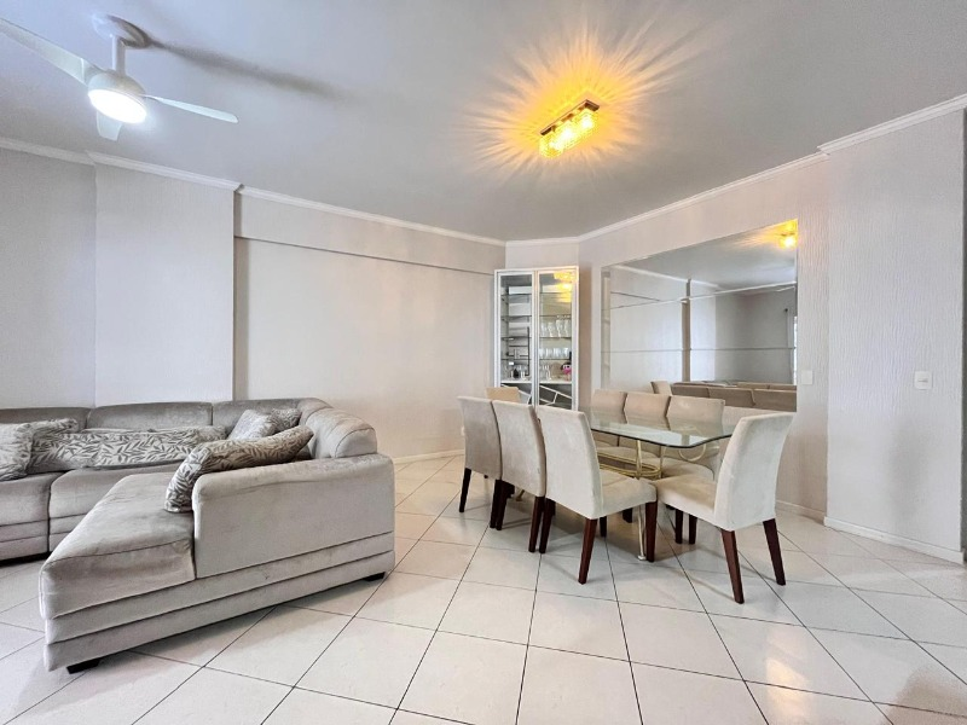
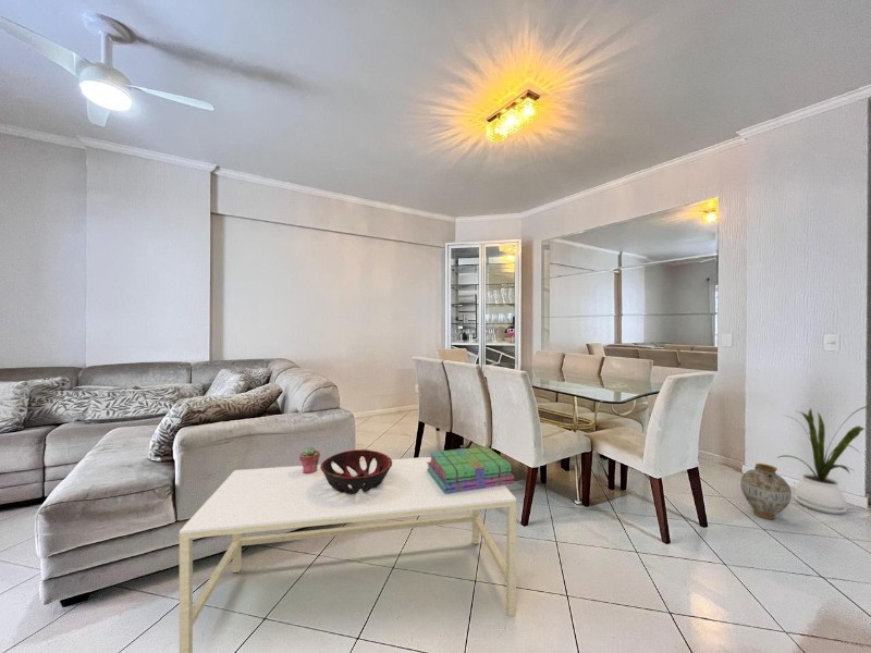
+ coffee table (363, 532)
+ potted succulent (309, 458)
+ decorative bowl (356, 472)
+ house plant (826, 453)
+ stack of books (468, 467)
+ ceramic jug (764, 490)
